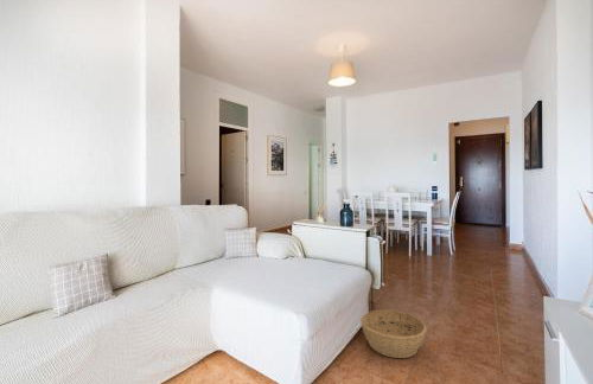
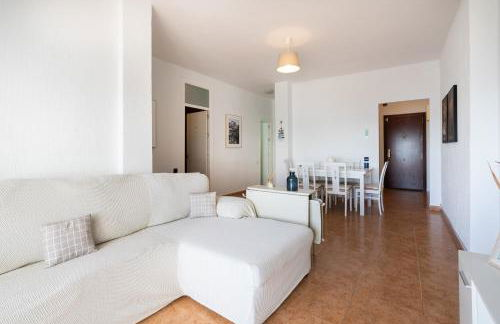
- basket (393, 333)
